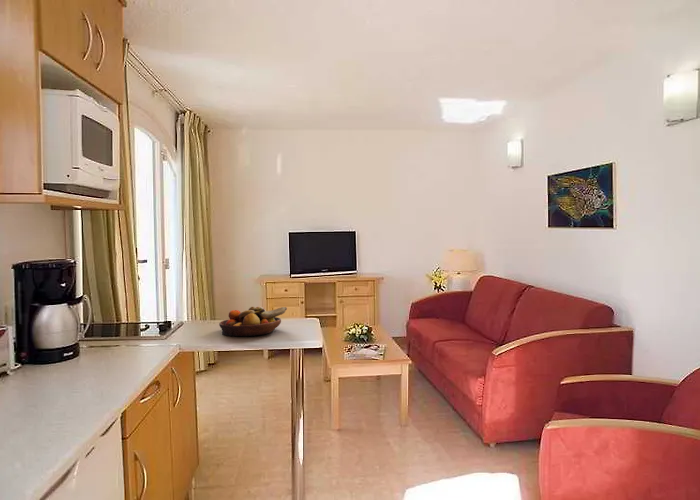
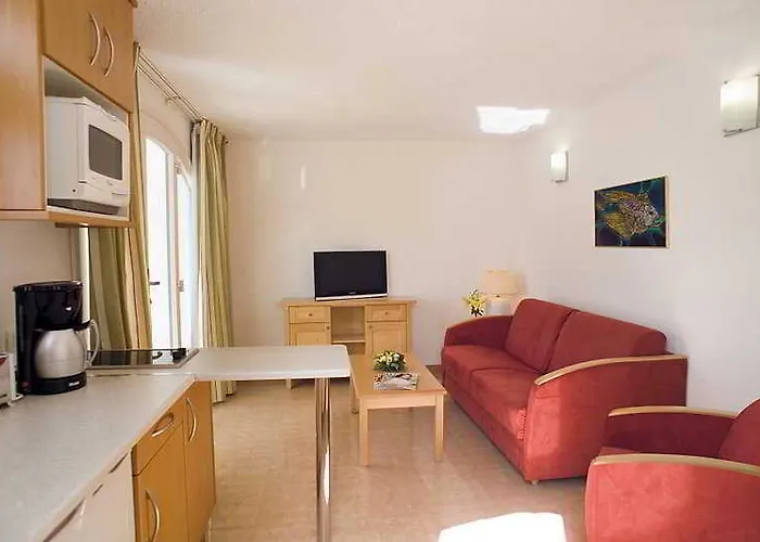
- fruit bowl (251, 318)
